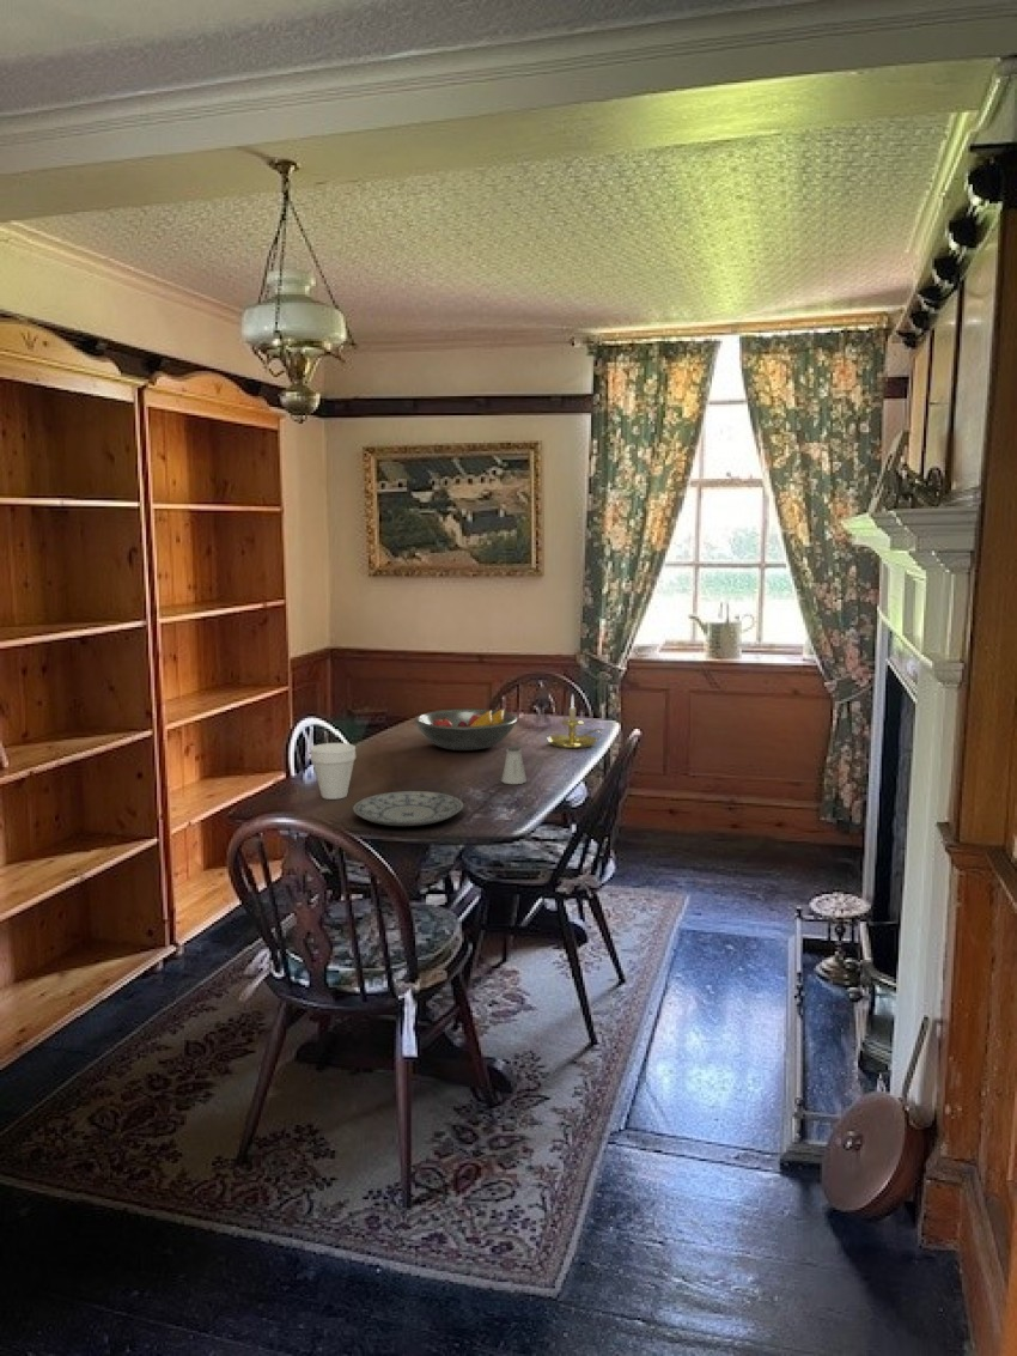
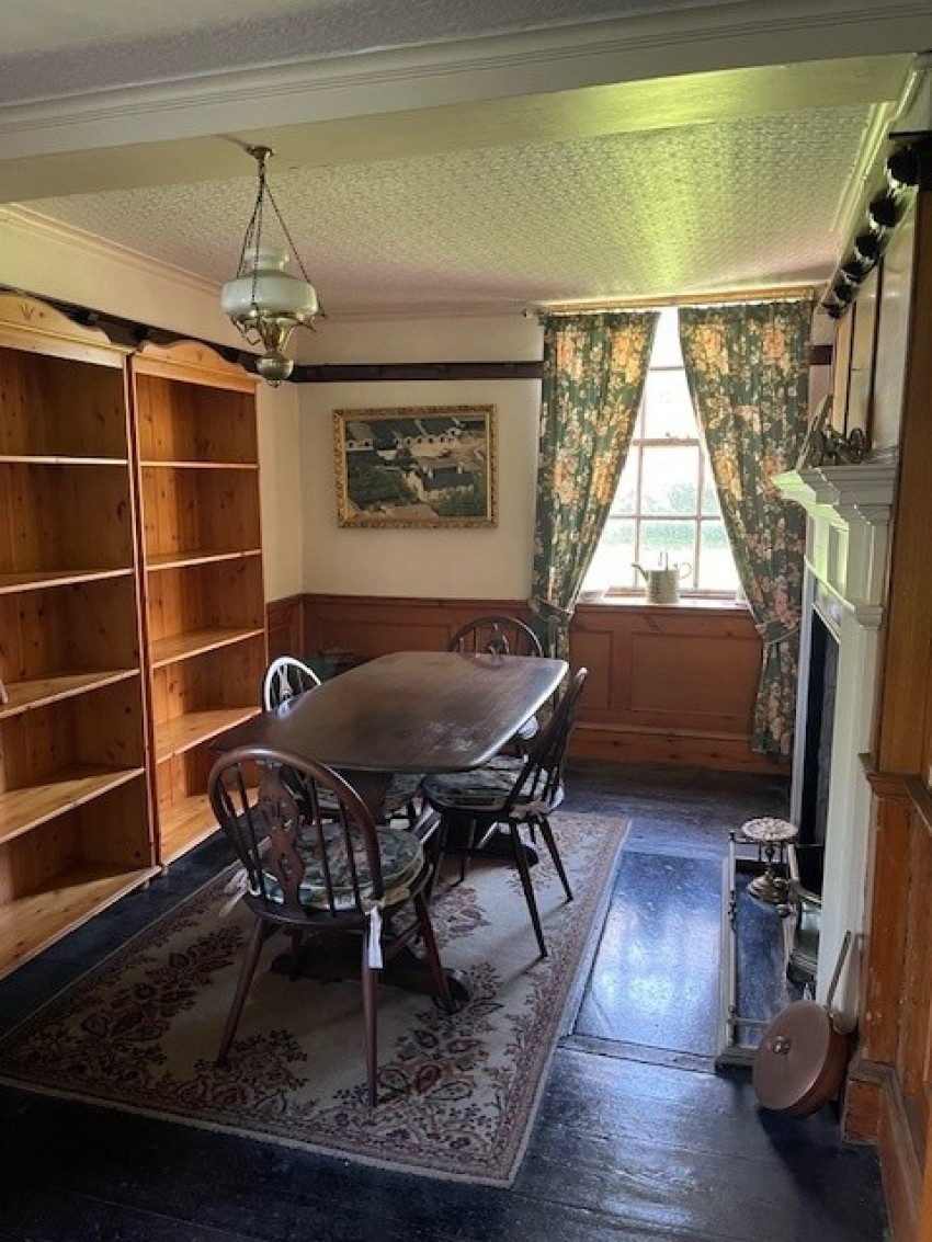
- candle holder (576, 719)
- saltshaker (513, 764)
- cup (333, 771)
- fruit bowl (465, 728)
- plate (408, 810)
